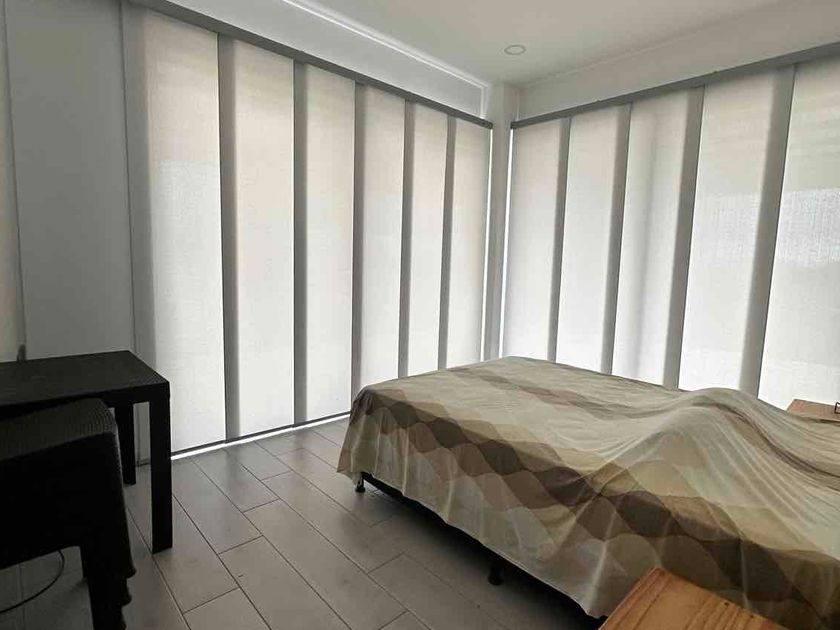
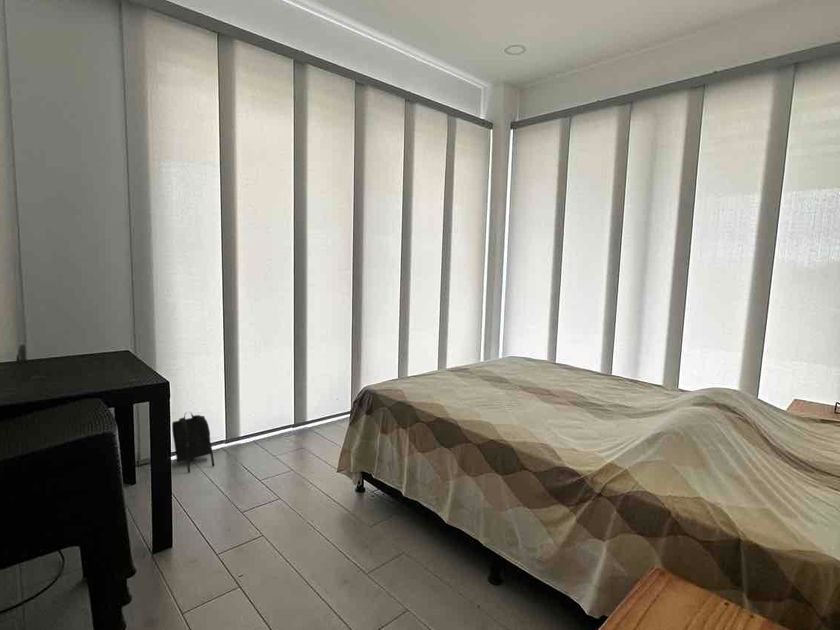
+ backpack (194, 439)
